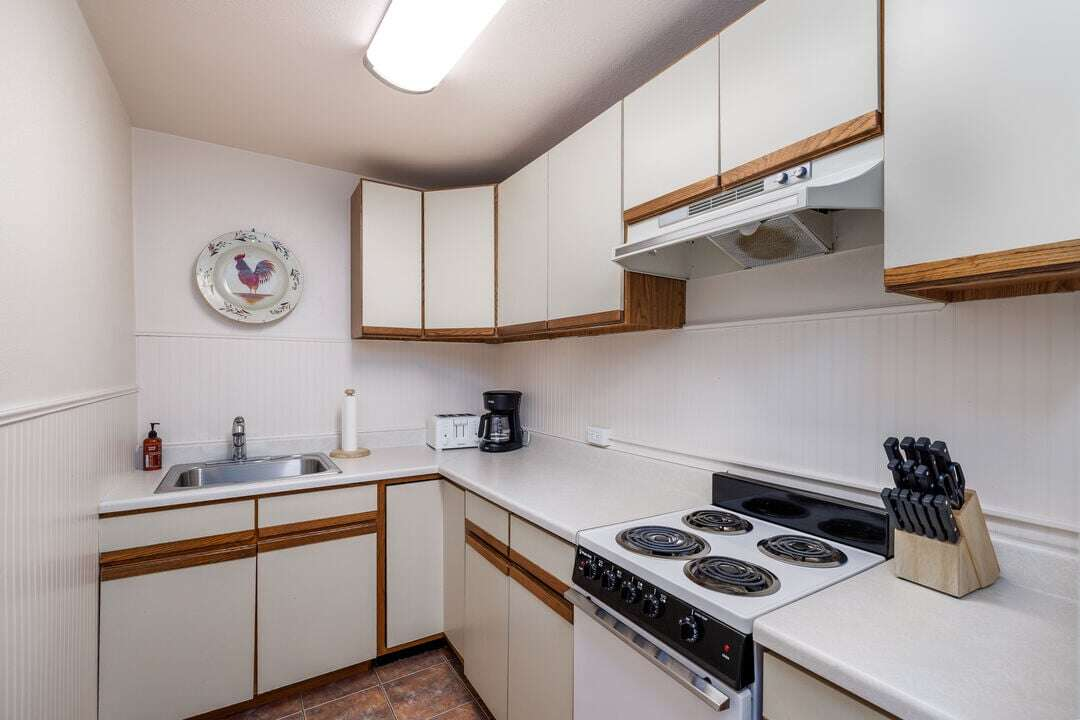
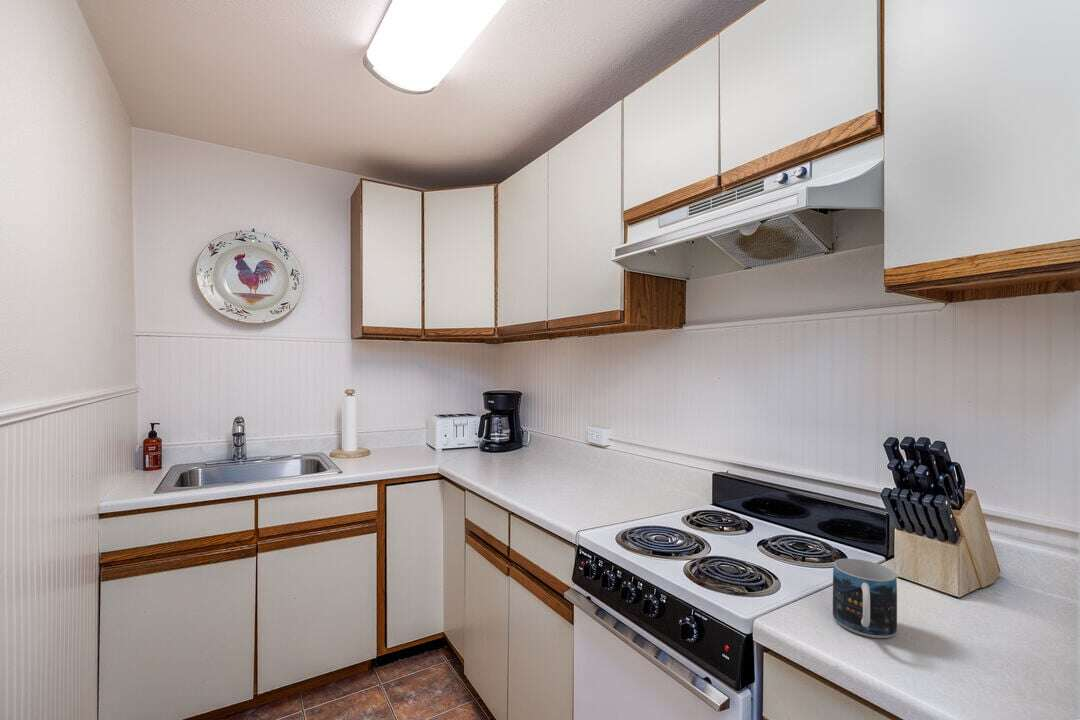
+ mug (864, 601)
